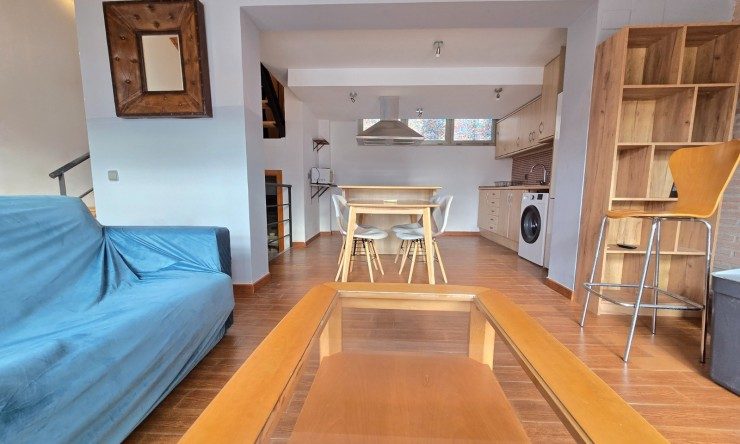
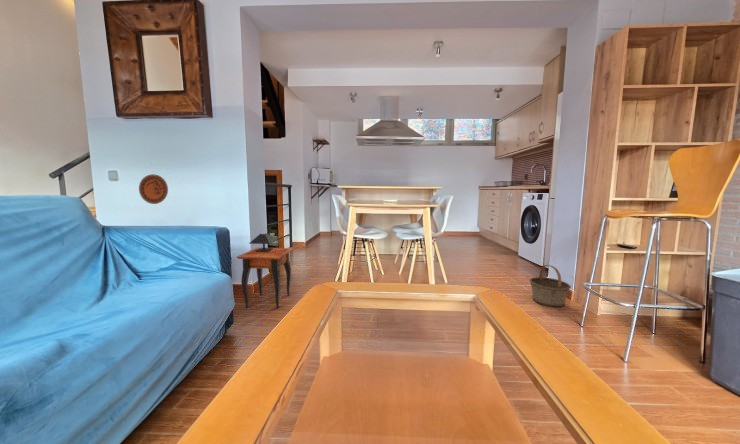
+ basket (549, 283)
+ decorative plate (153, 189)
+ side table (267, 268)
